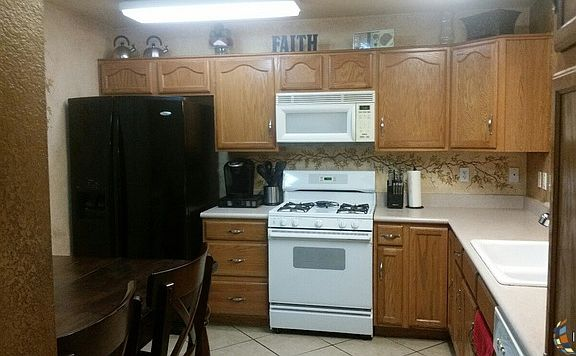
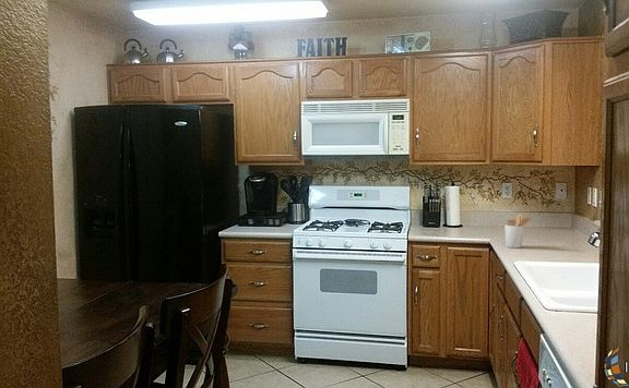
+ utensil holder (518, 230)
